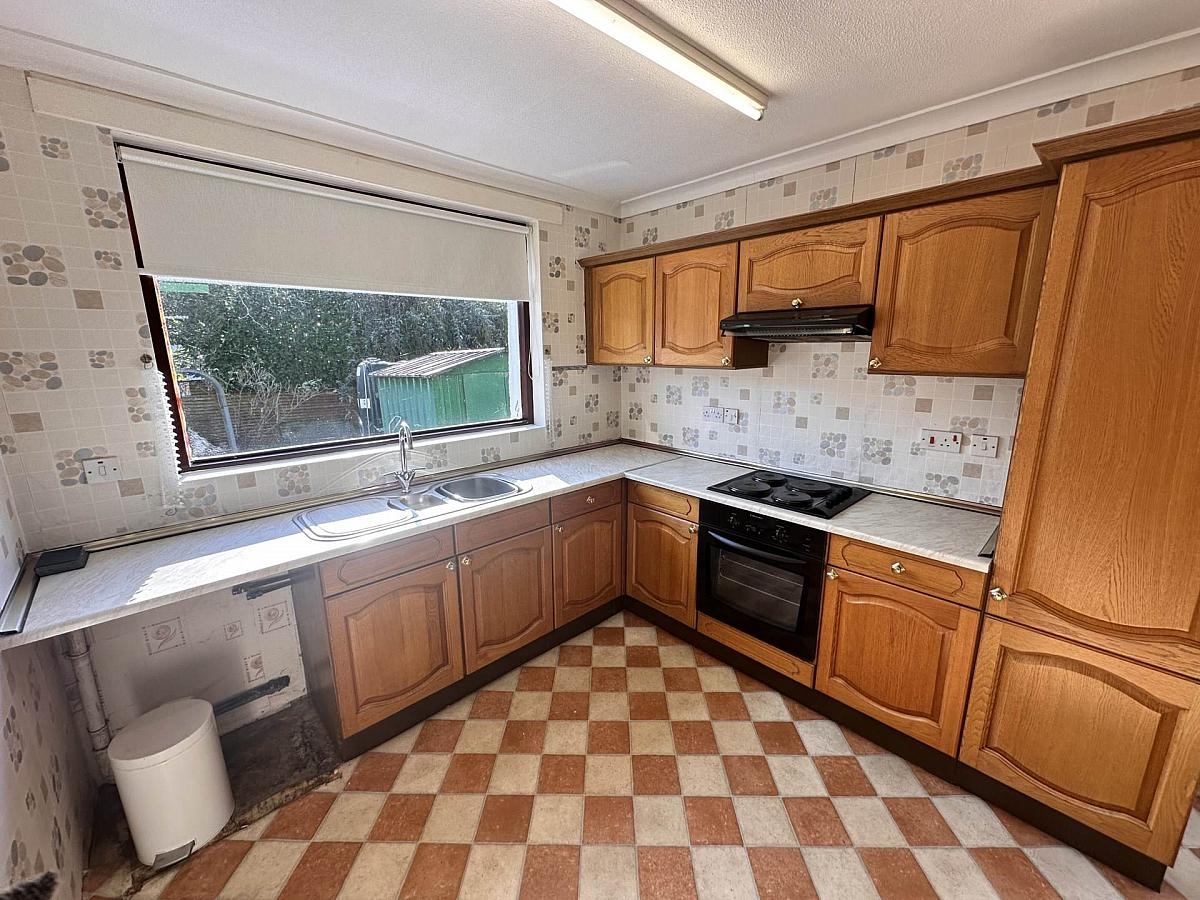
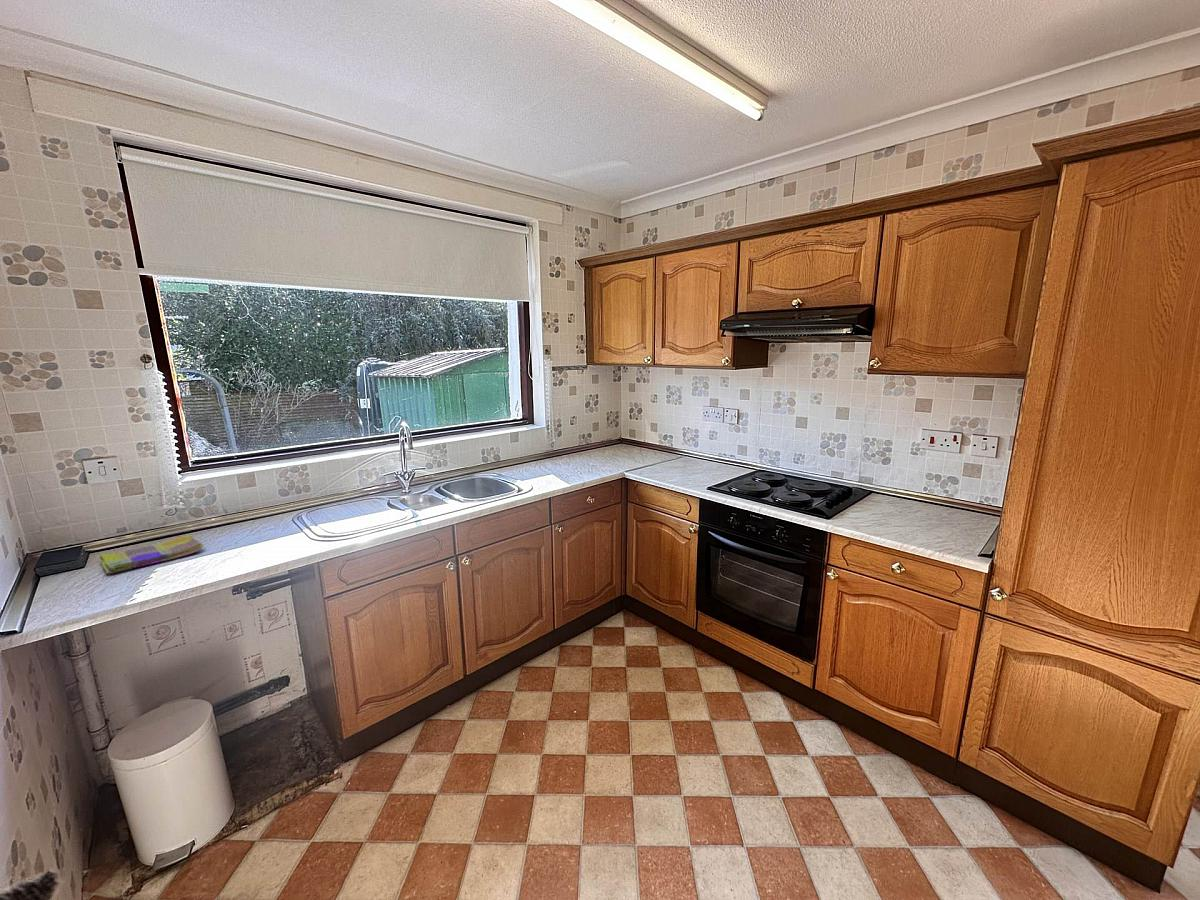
+ dish towel (153, 552)
